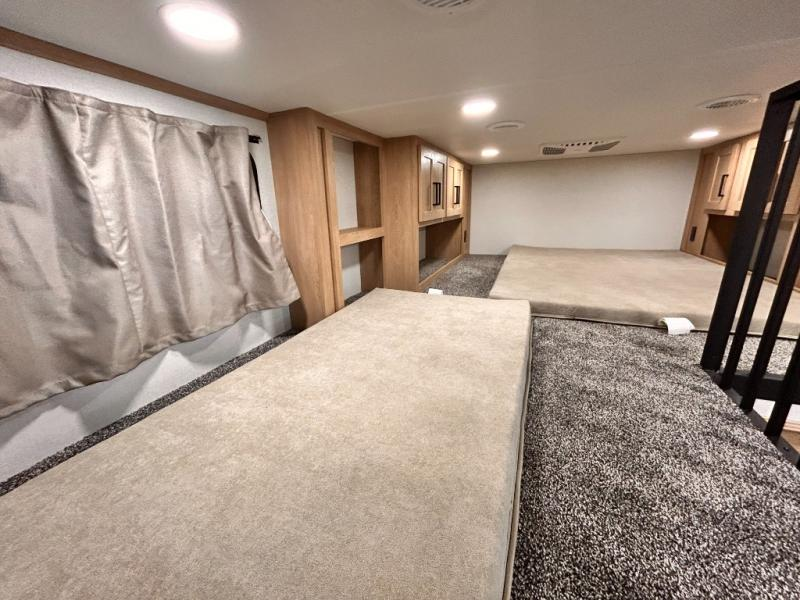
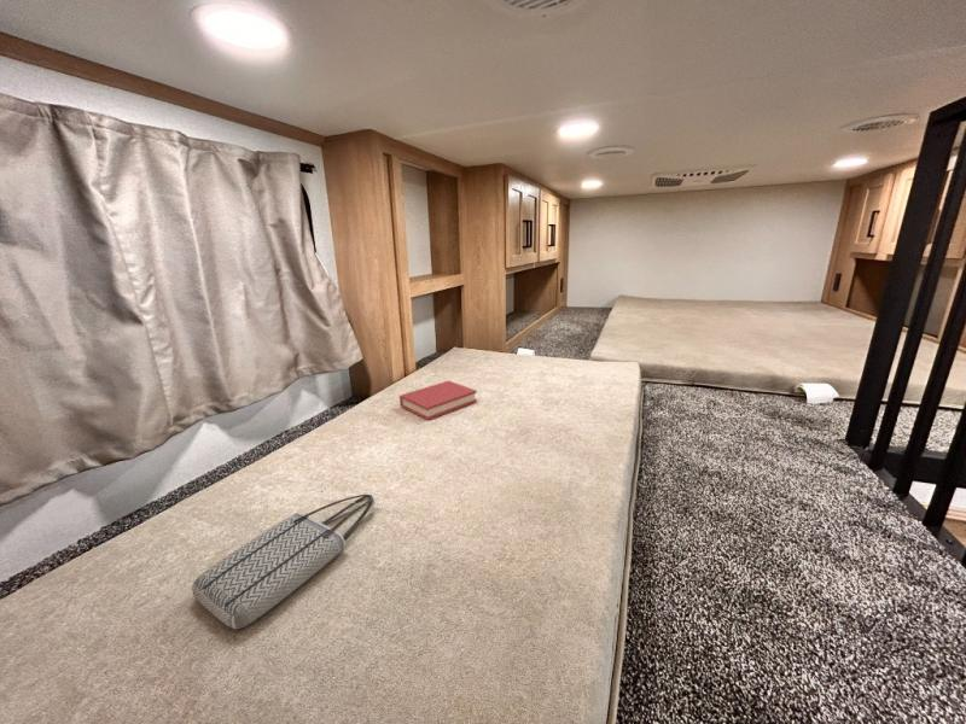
+ hardback book (438, 398)
+ tote bag (303, 541)
